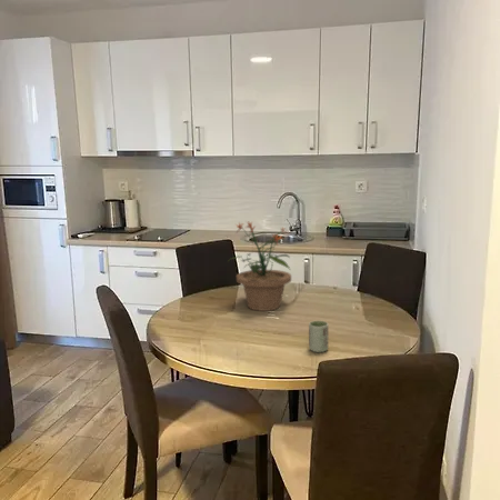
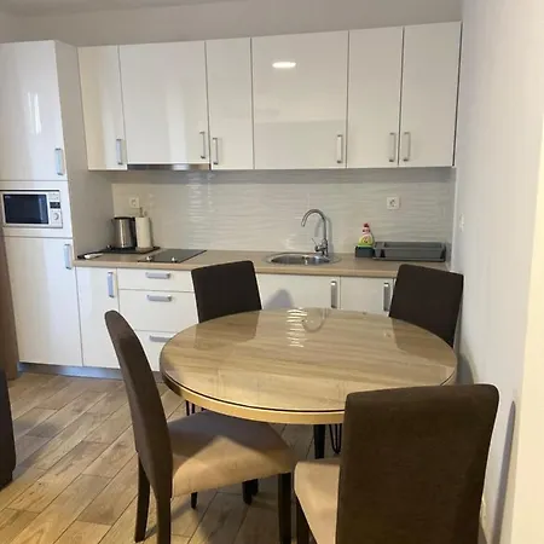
- cup (318, 337)
- potted plant (260, 263)
